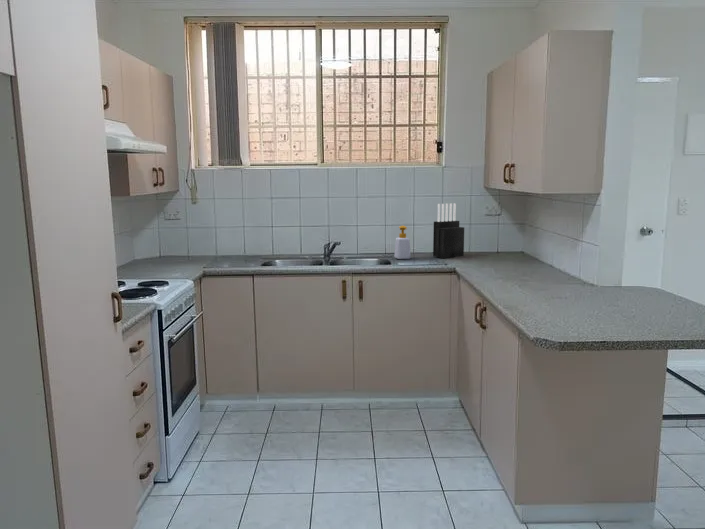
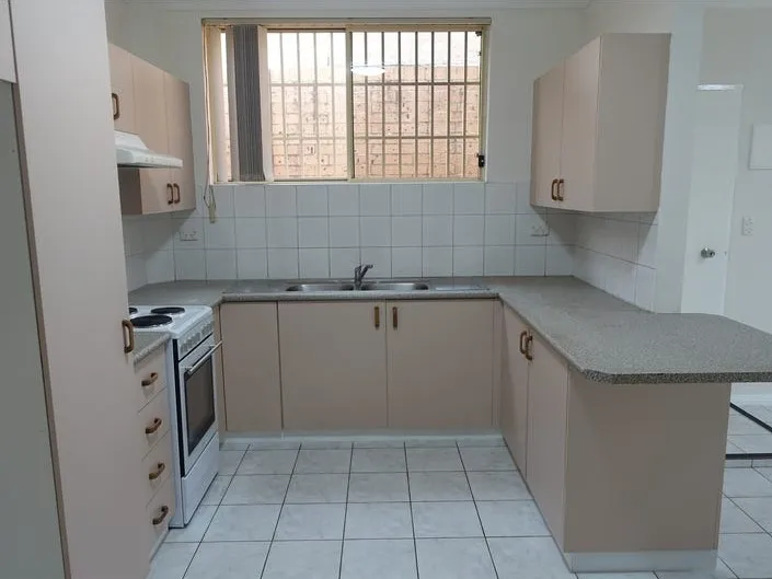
- knife block (450, 230)
- soap bottle (403, 242)
